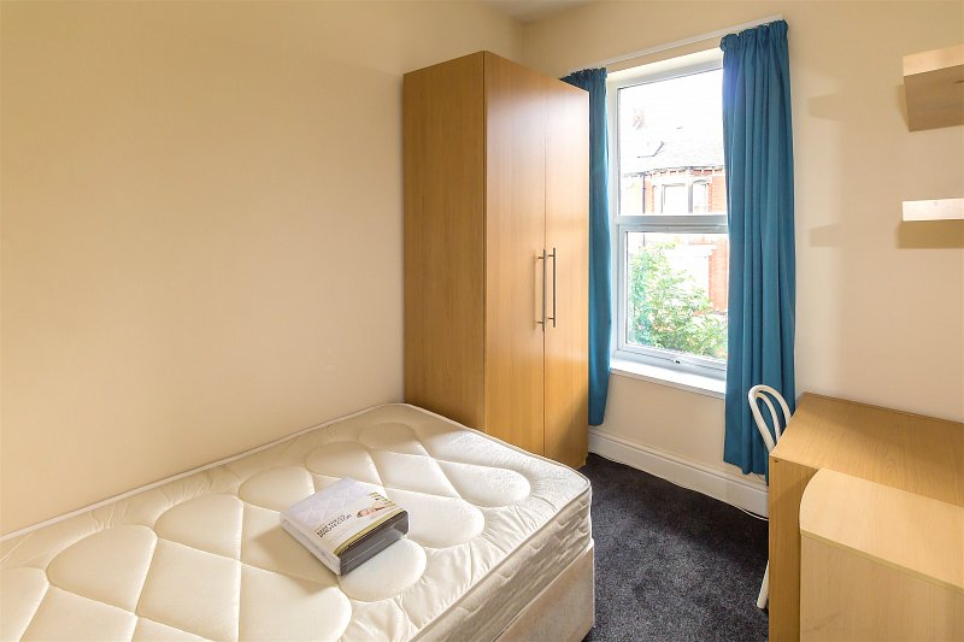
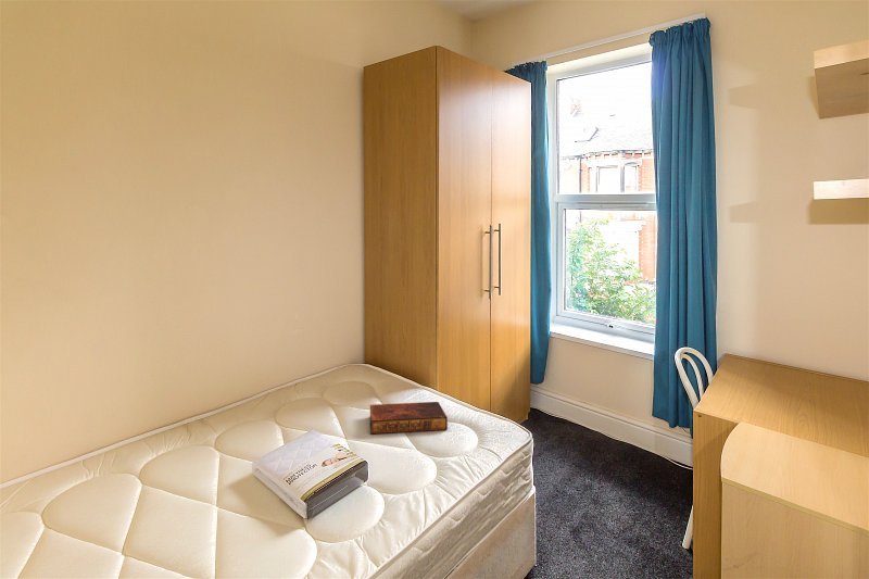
+ book (406, 416)
